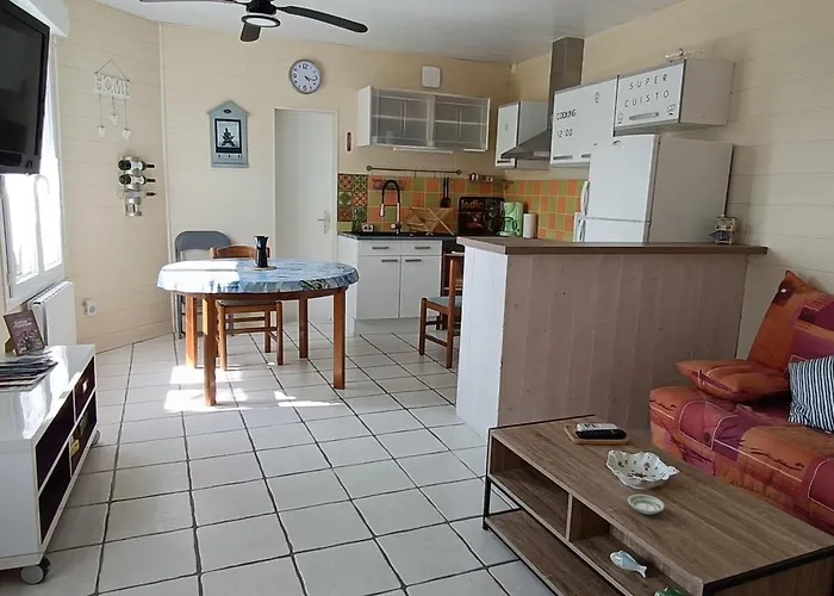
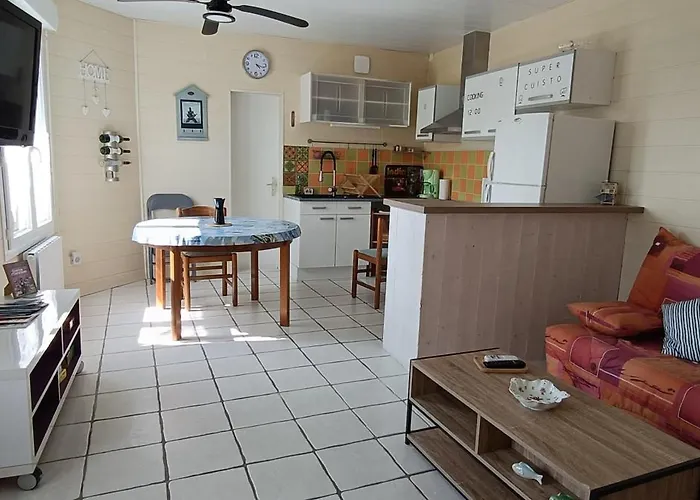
- saucer (645, 505)
